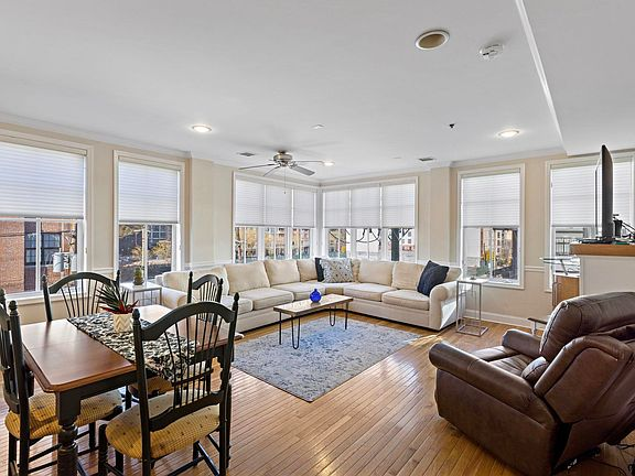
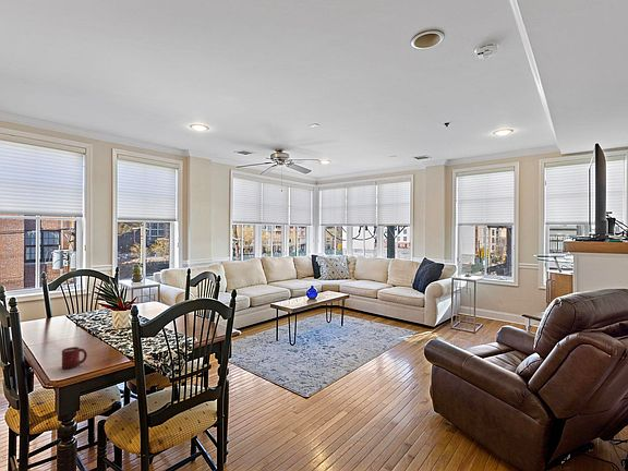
+ cup (74, 357)
